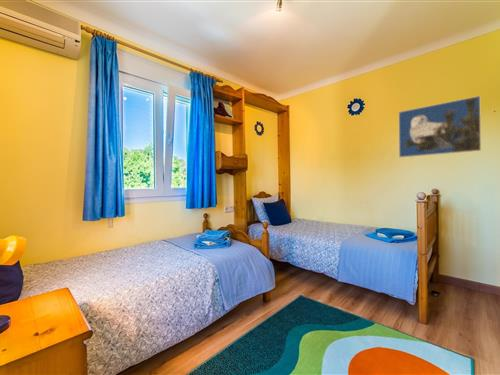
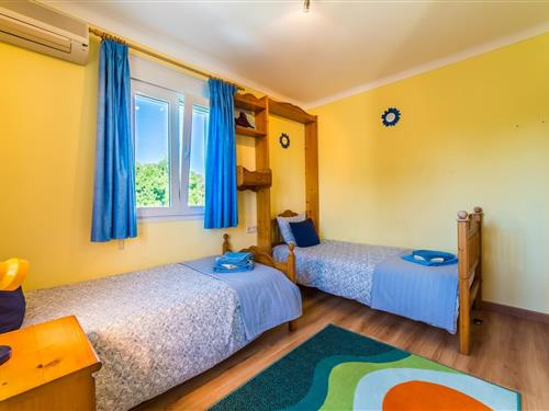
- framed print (436, 129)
